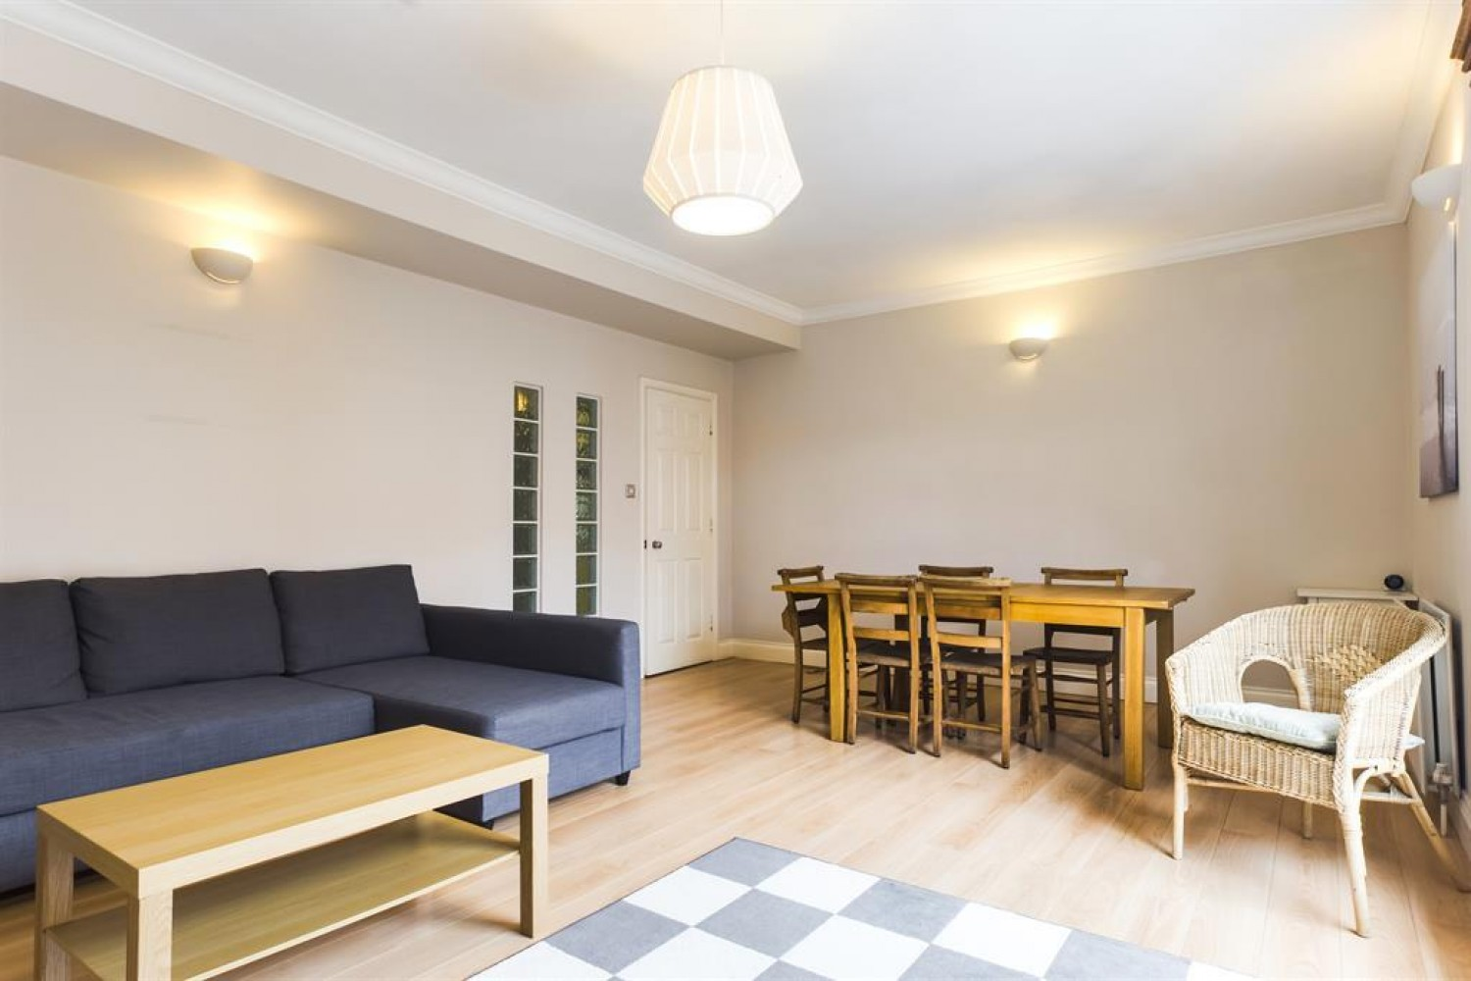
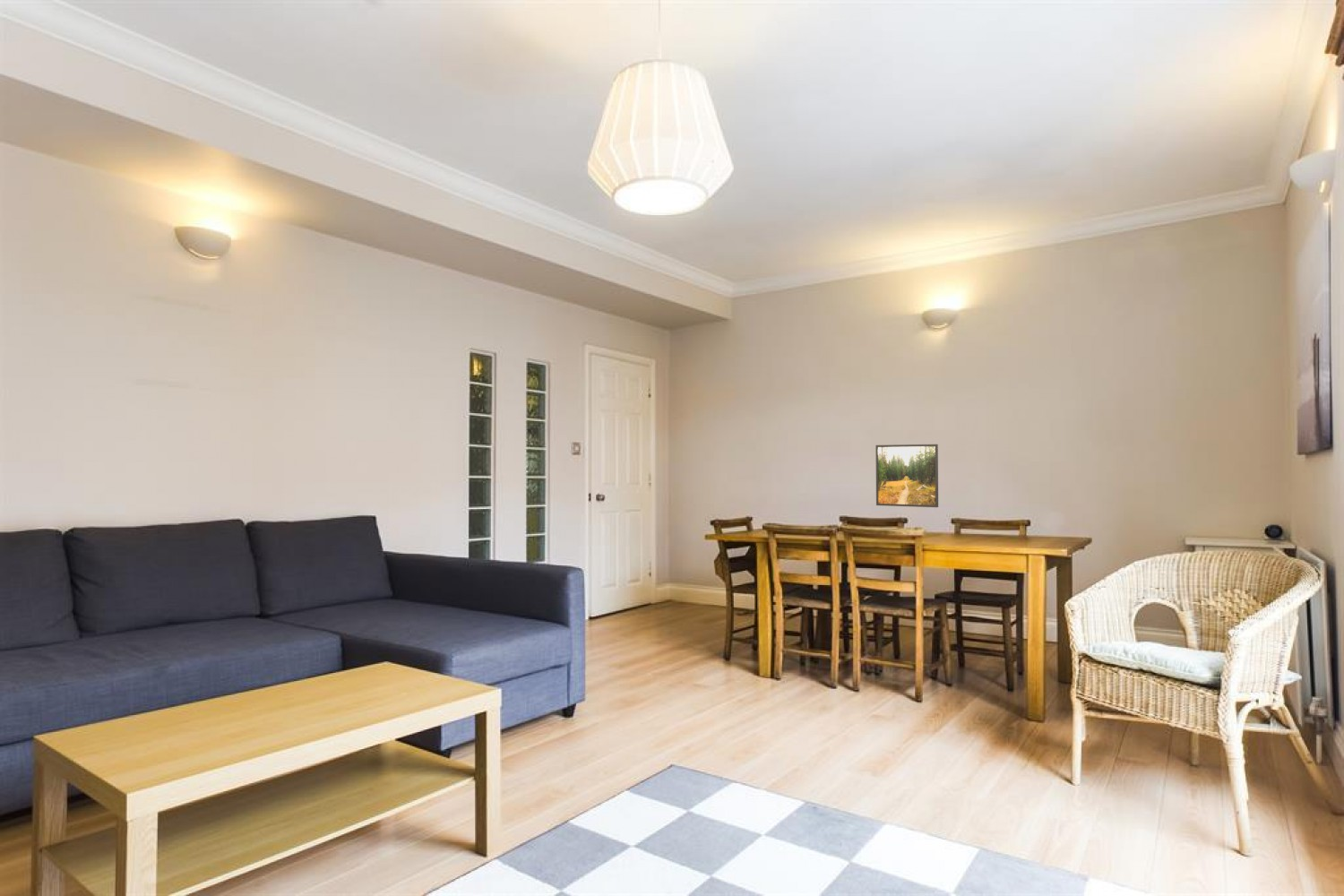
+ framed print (906, 475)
